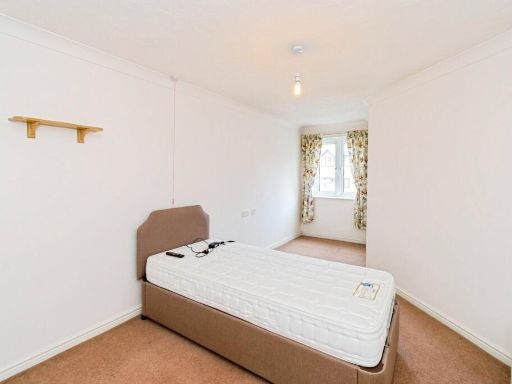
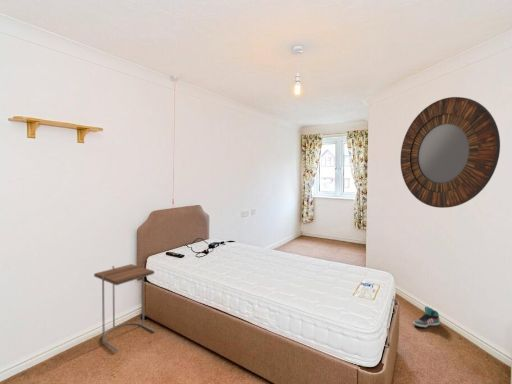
+ home mirror (440, 153)
+ sneaker (426, 316)
+ side table (114, 302)
